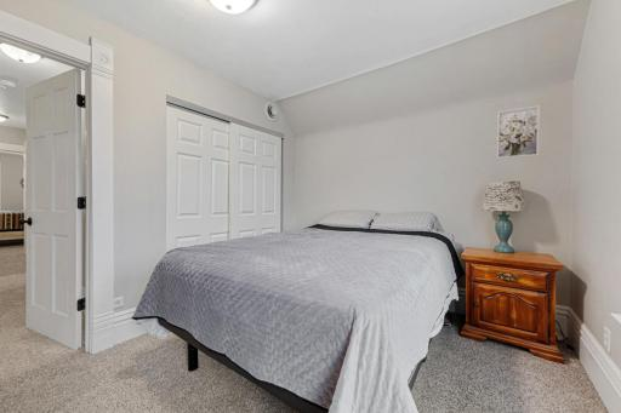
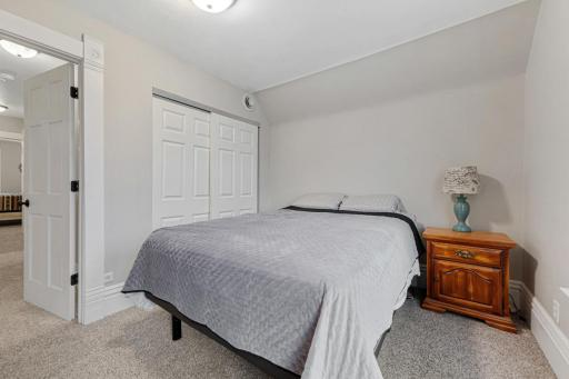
- wall art (517, 132)
